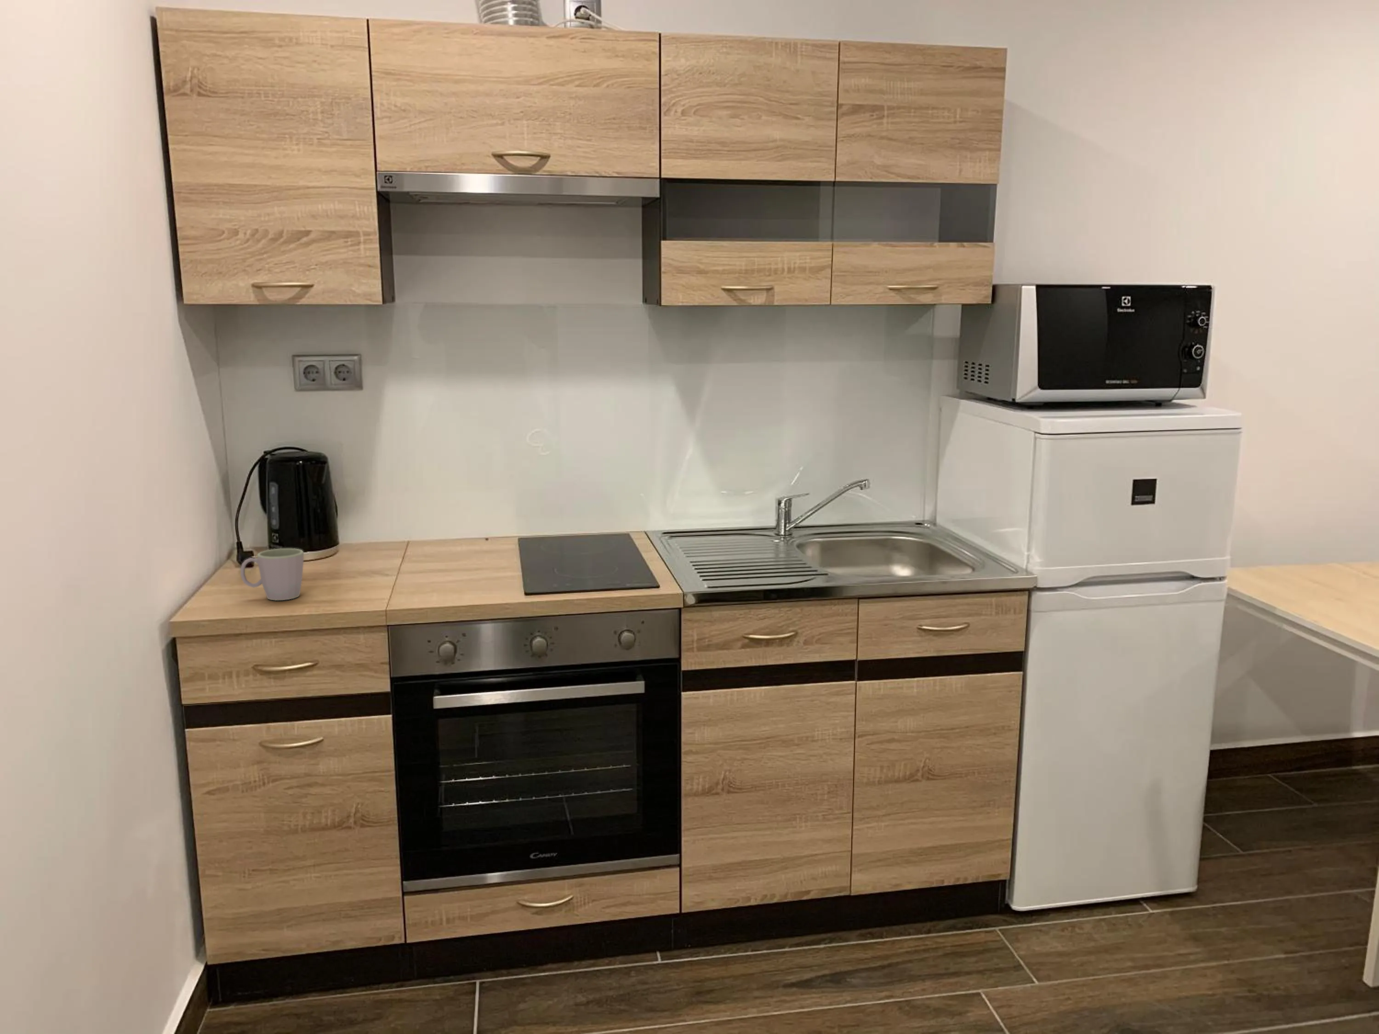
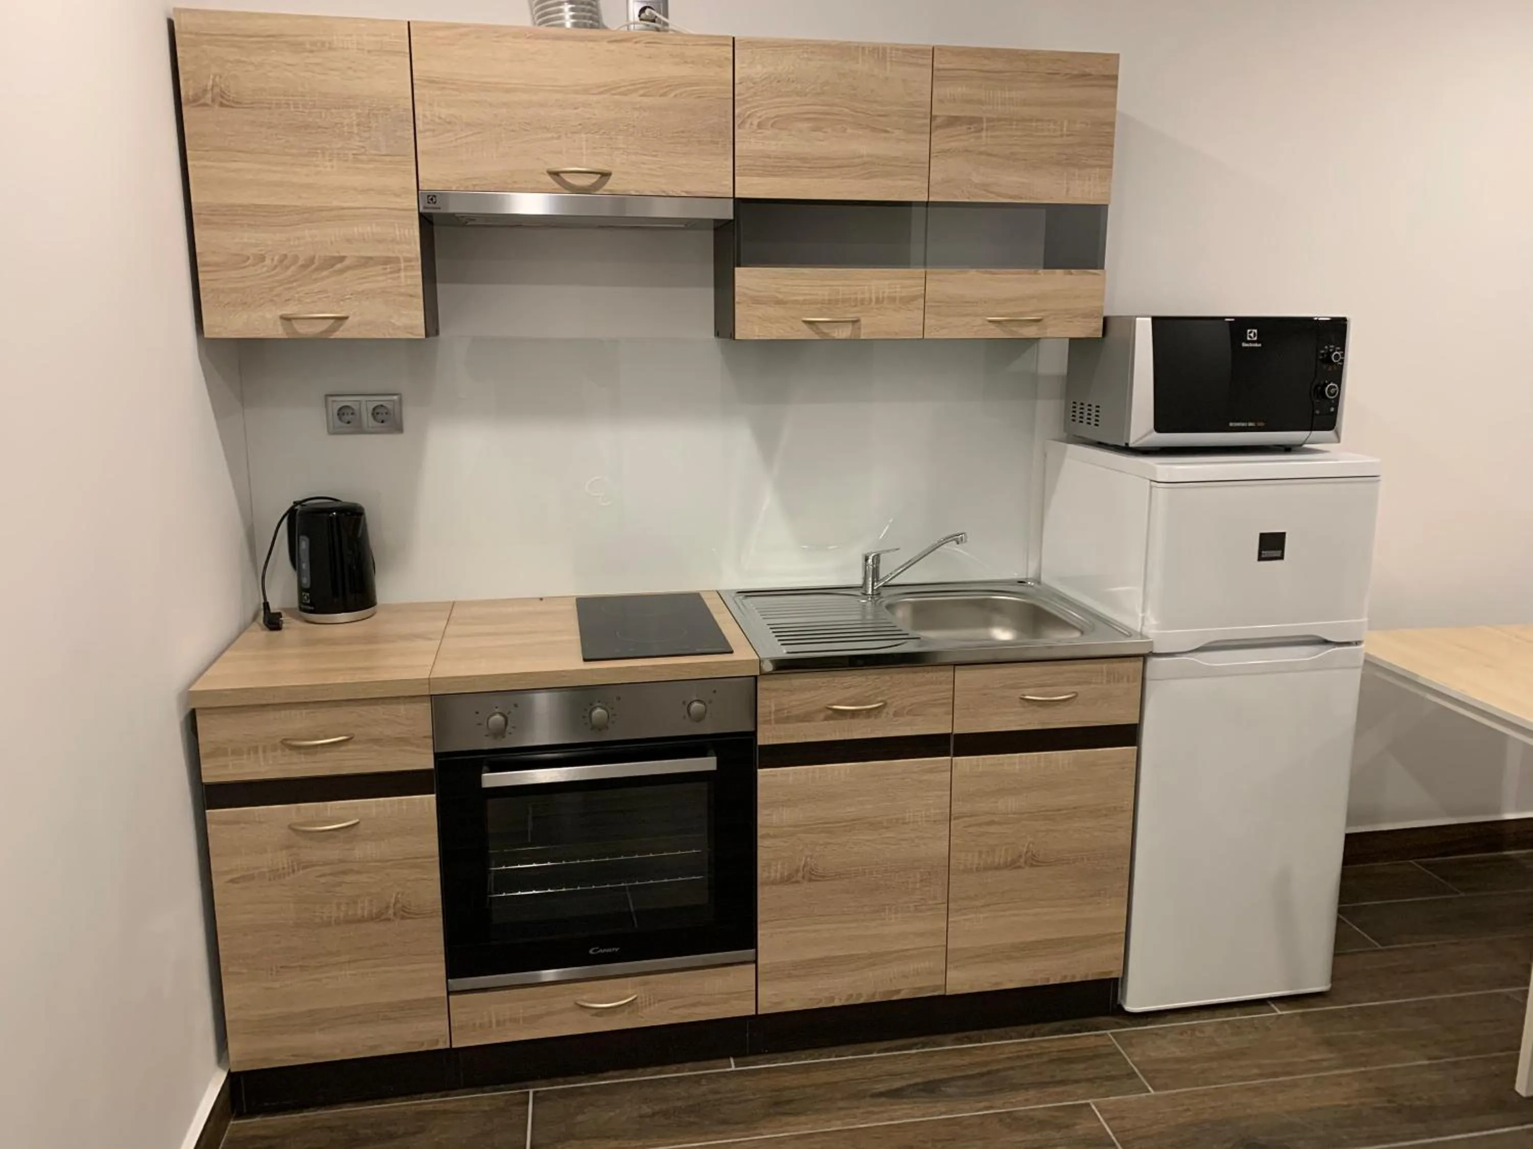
- mug (273, 575)
